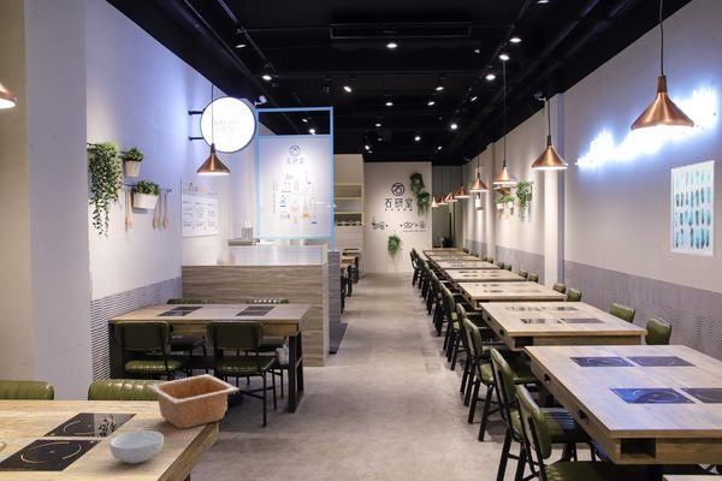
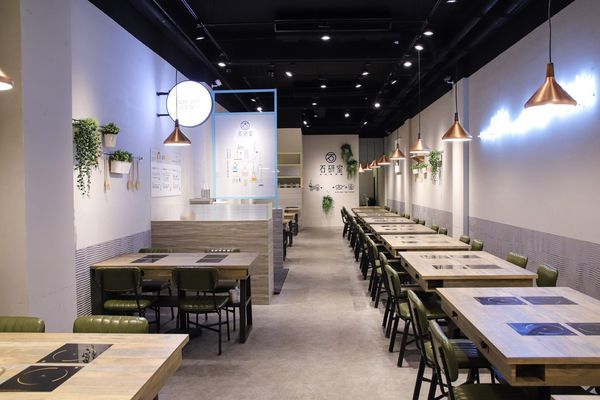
- wall art (691, 209)
- cereal bowl (137, 449)
- serving bowl (193, 402)
